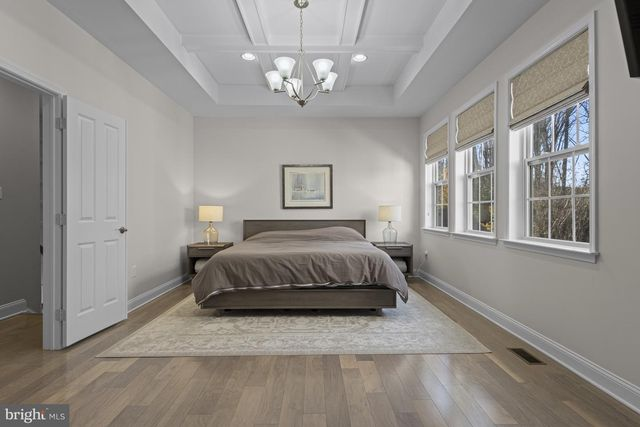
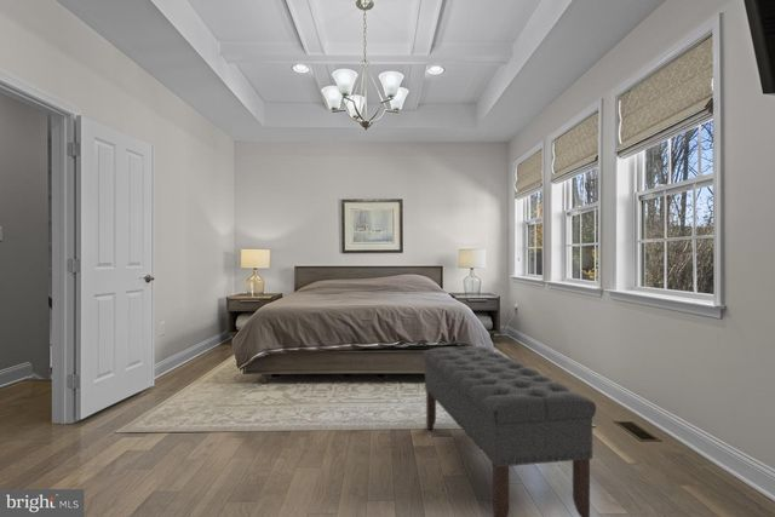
+ bench (490, 414)
